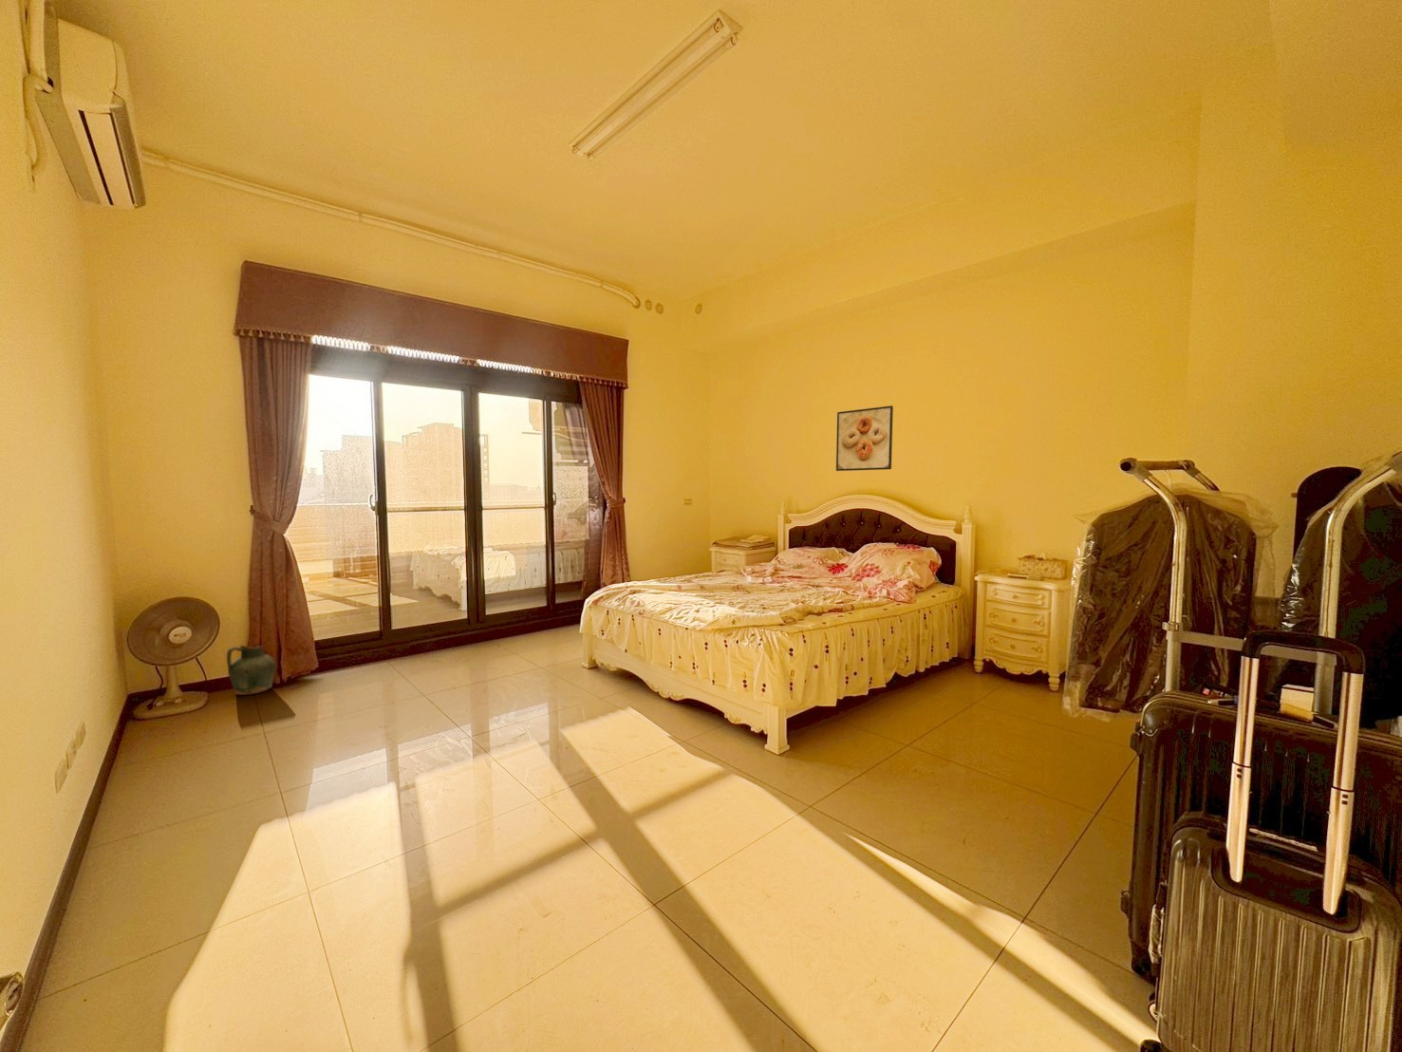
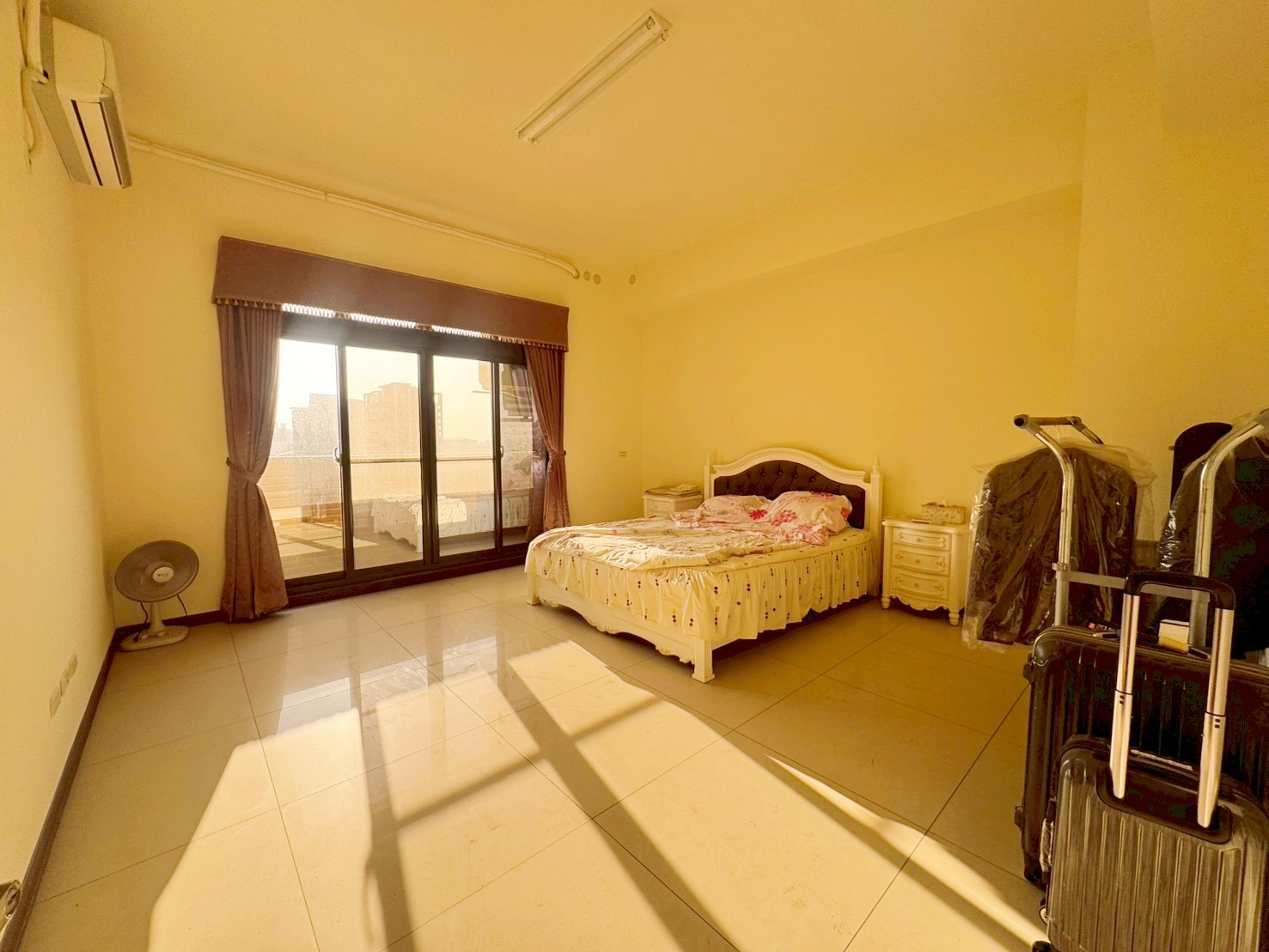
- ceramic jug (253, 666)
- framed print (863, 440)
